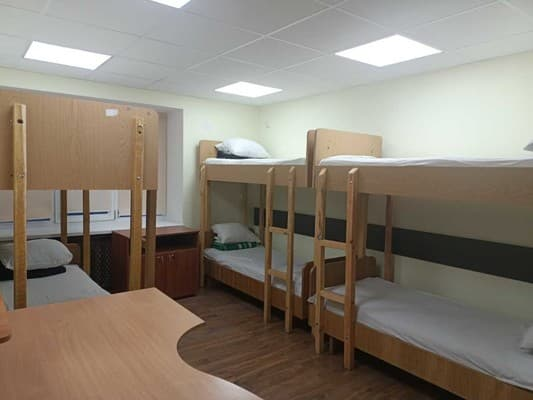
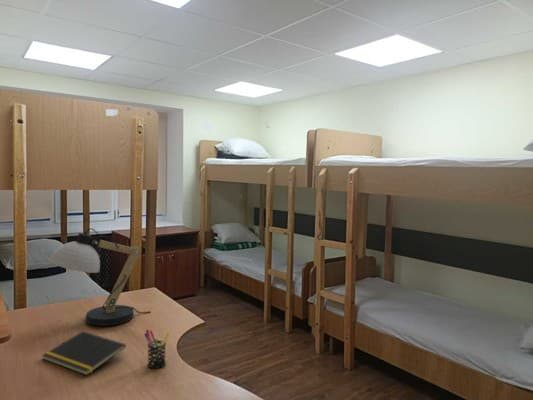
+ notepad (84, 351)
+ desk lamp (99, 270)
+ pen holder (155, 347)
